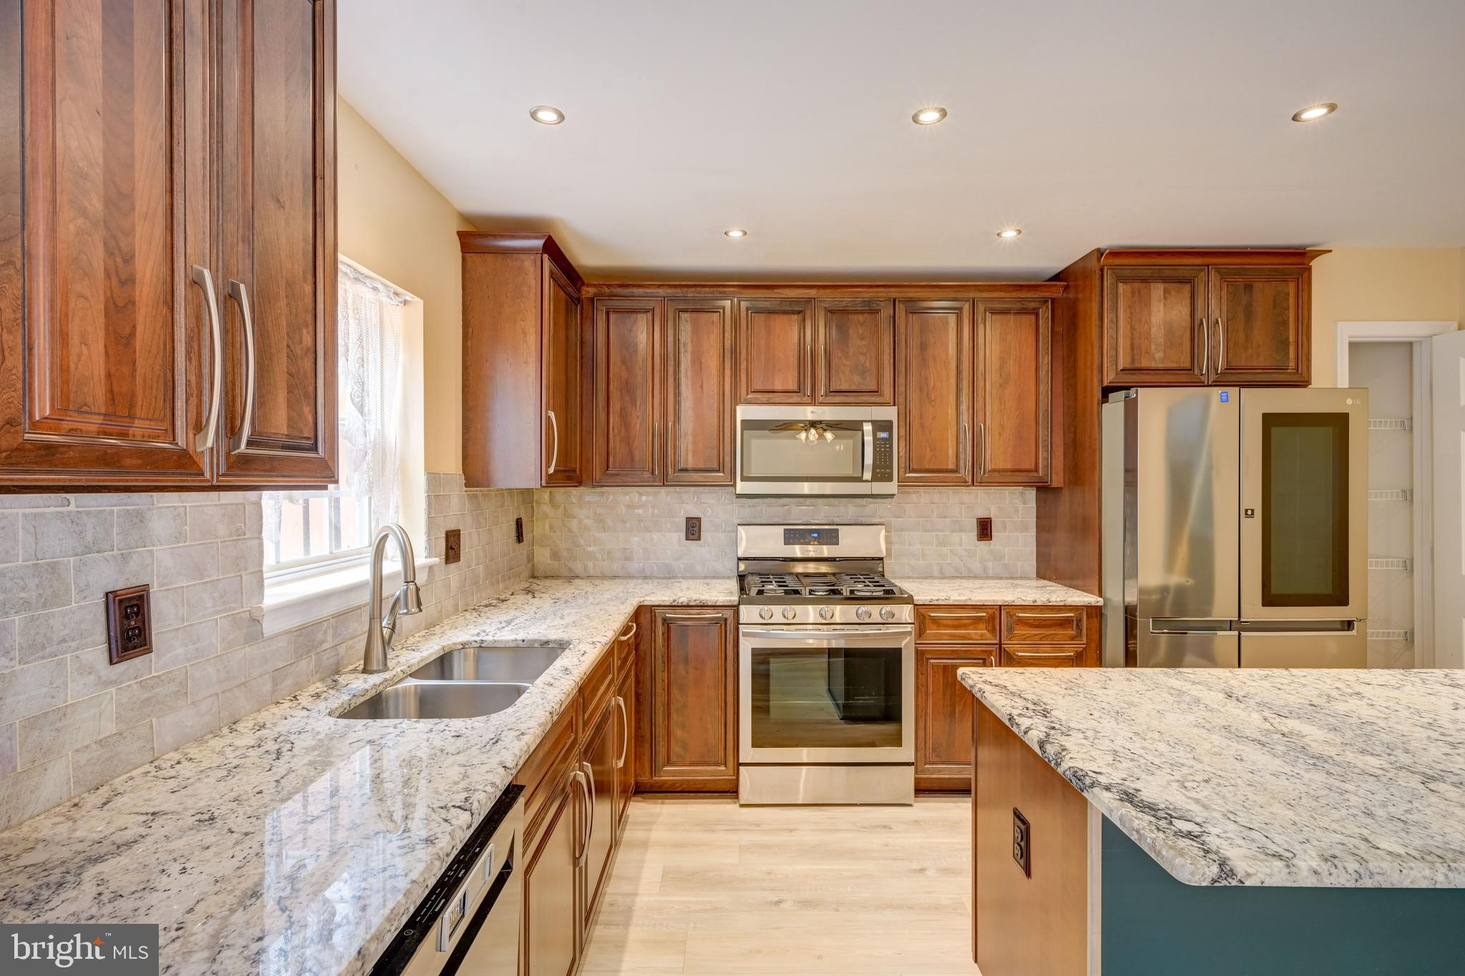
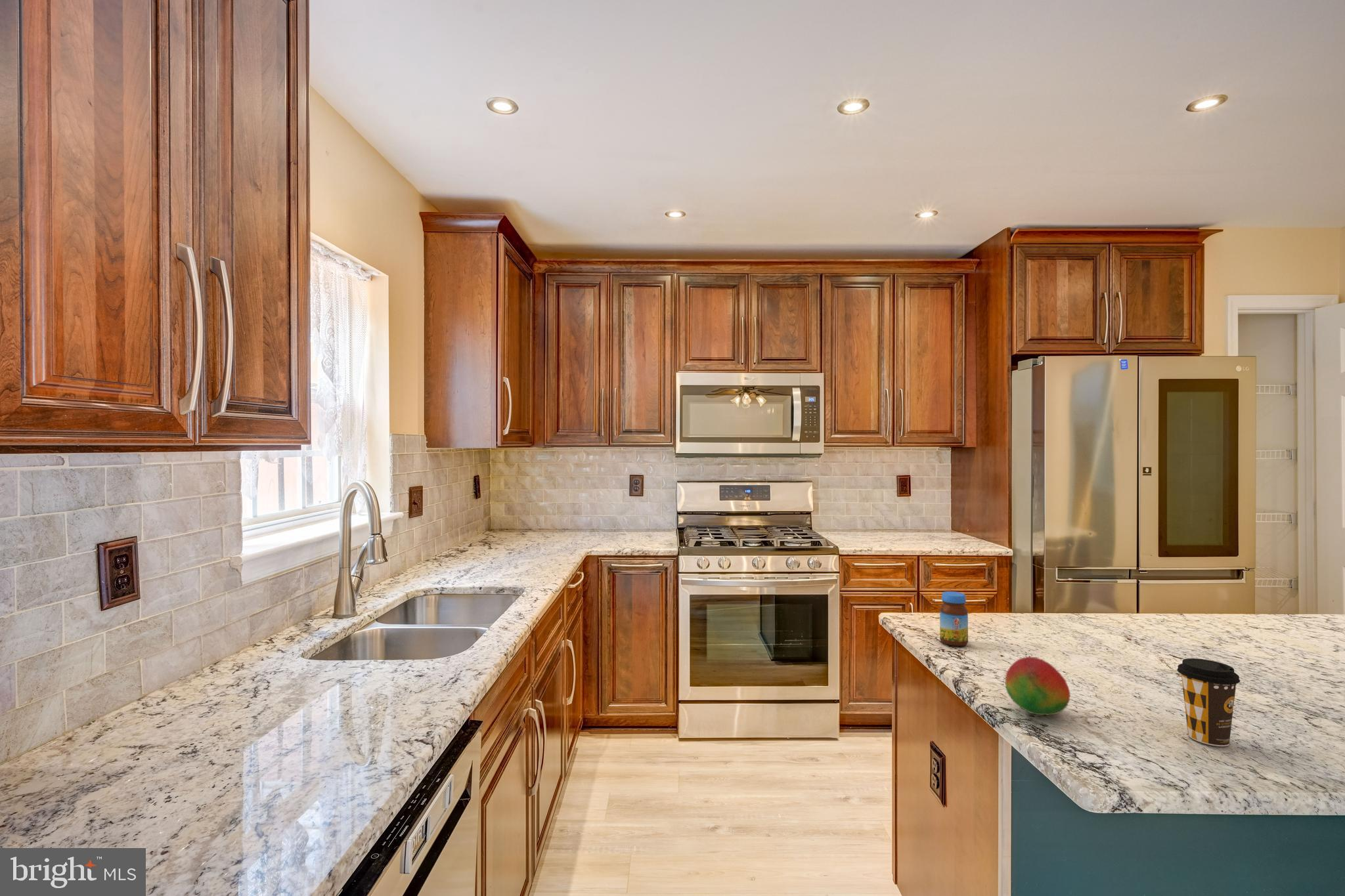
+ fruit (1036, 687)
+ coffee cup (1208, 702)
+ jar (954, 618)
